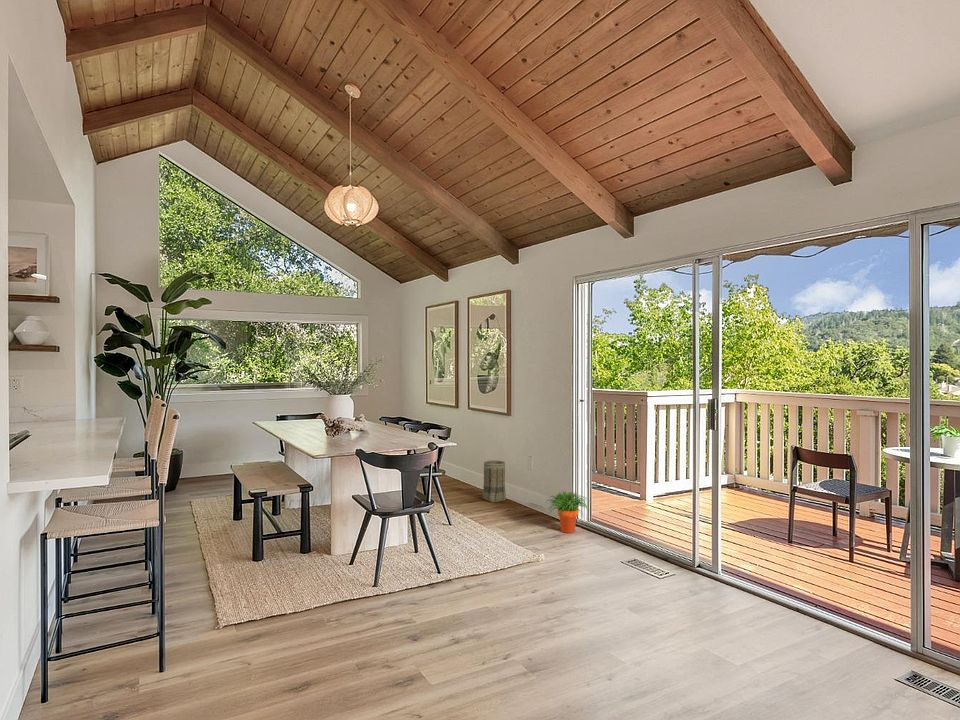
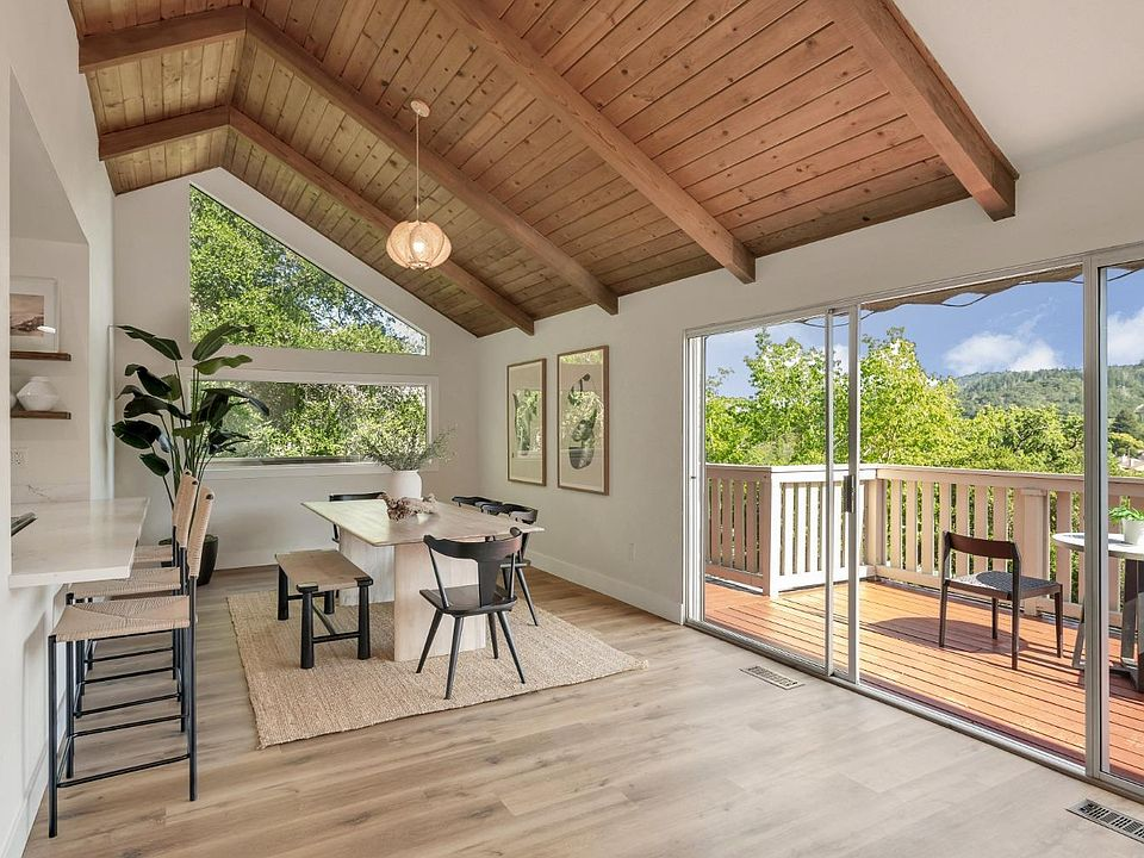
- basket (494, 481)
- potted plant (567, 511)
